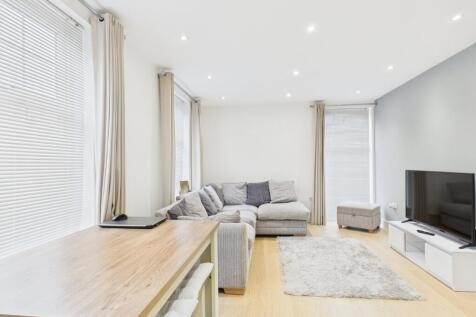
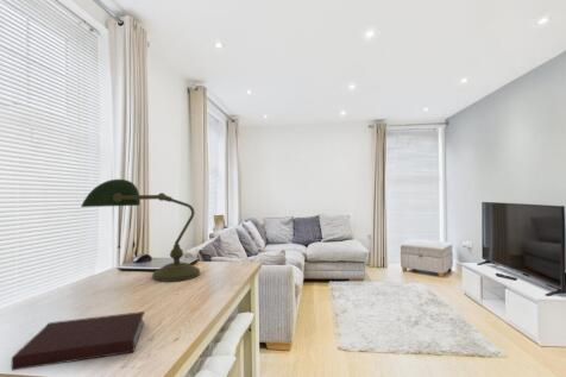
+ desk lamp (138, 205)
+ notebook (88, 335)
